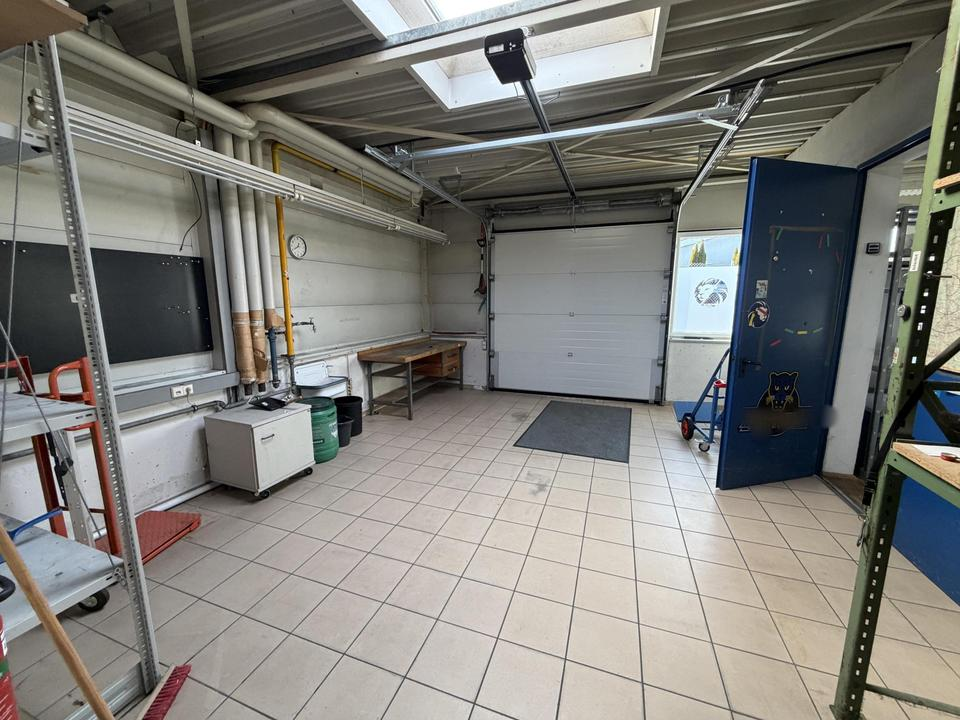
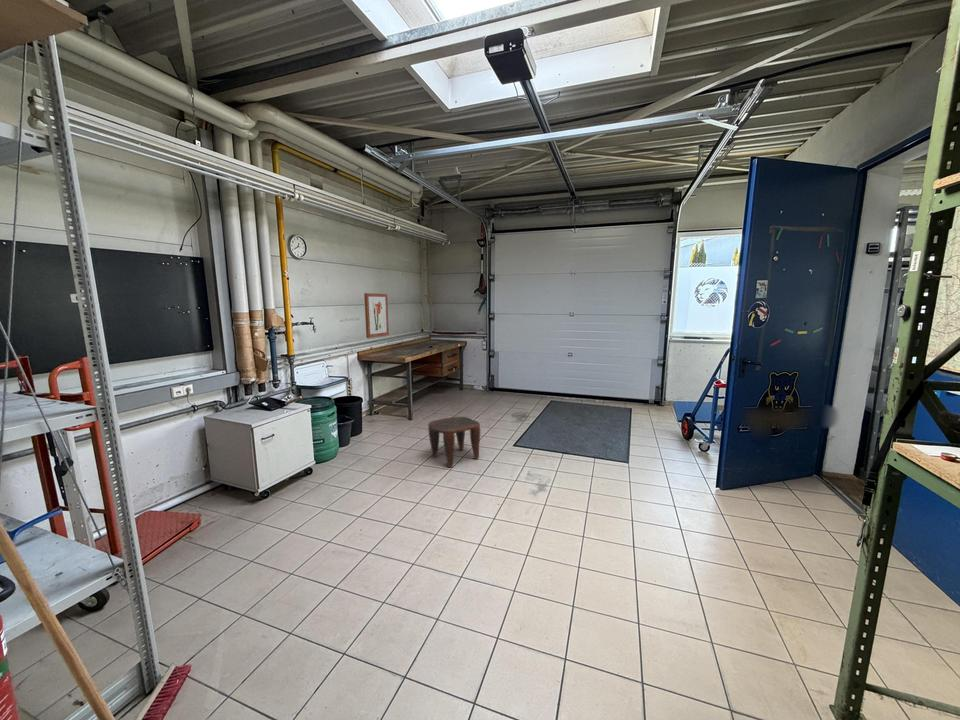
+ stool (454, 440)
+ wall art (377, 315)
